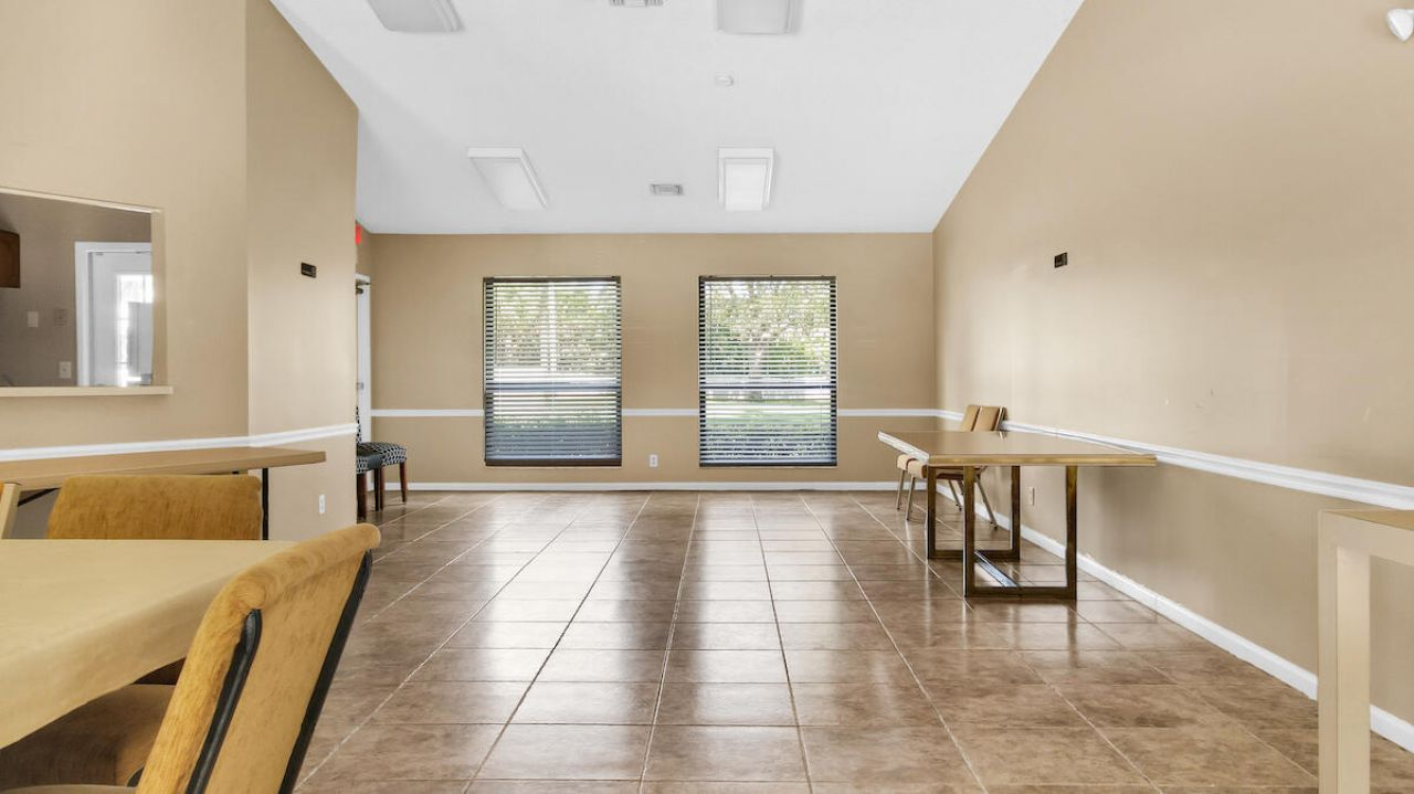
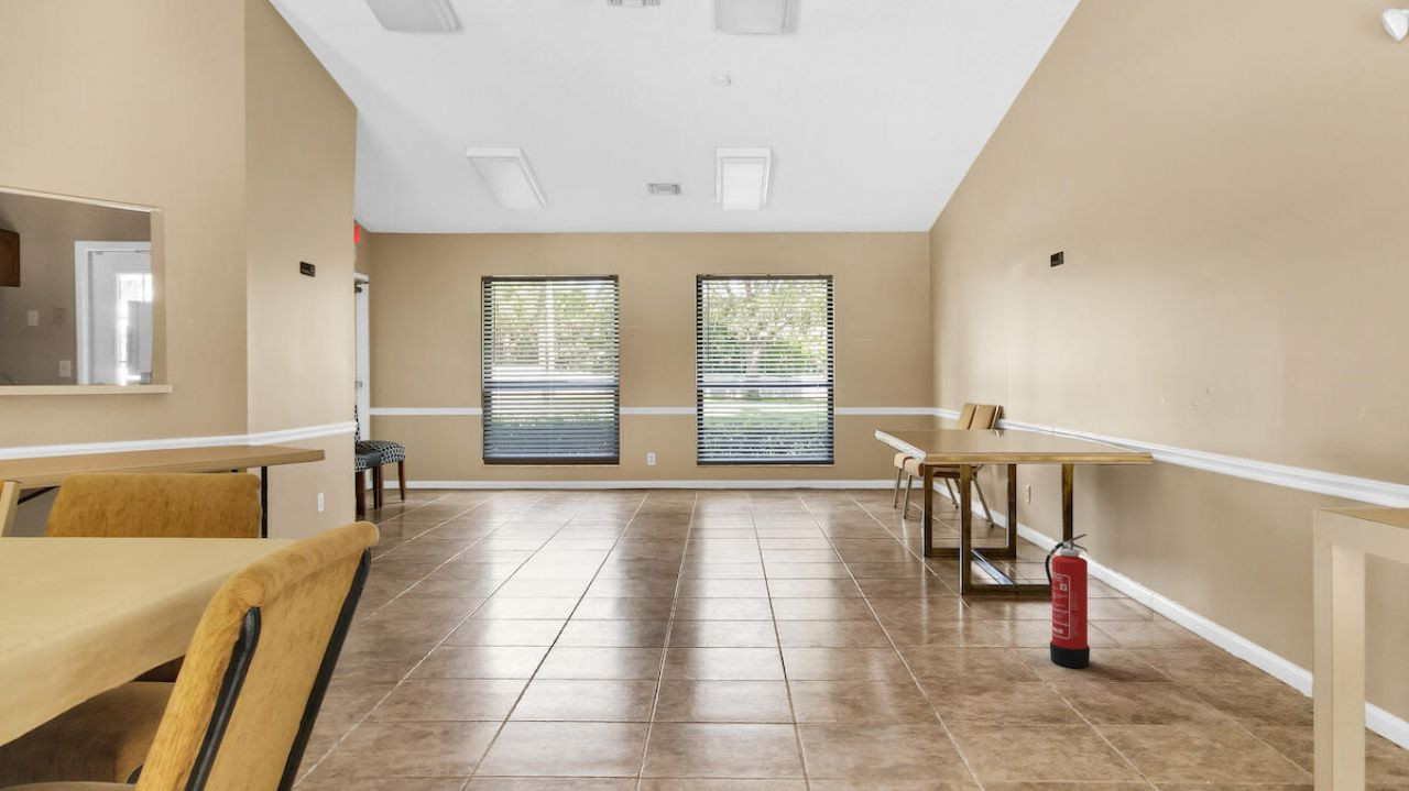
+ fire extinguisher (1064, 594)
